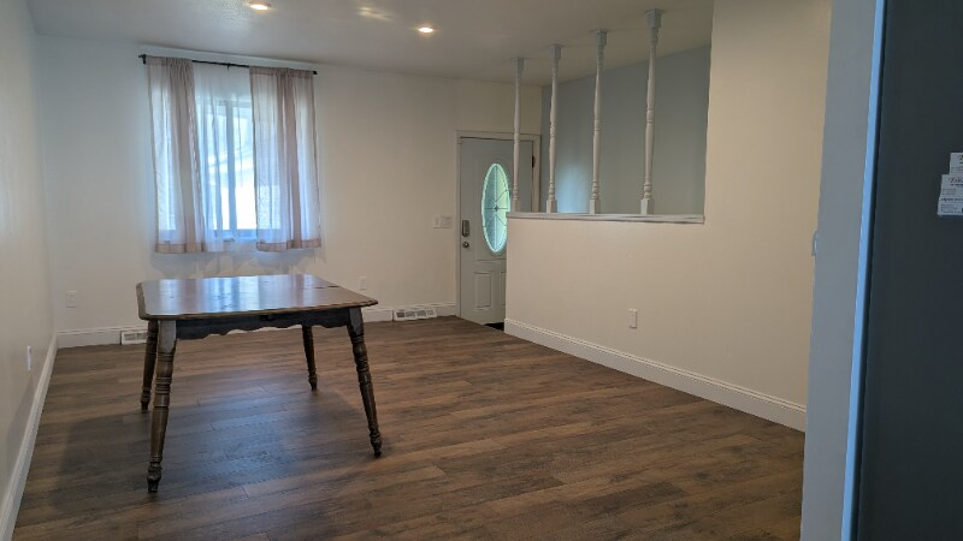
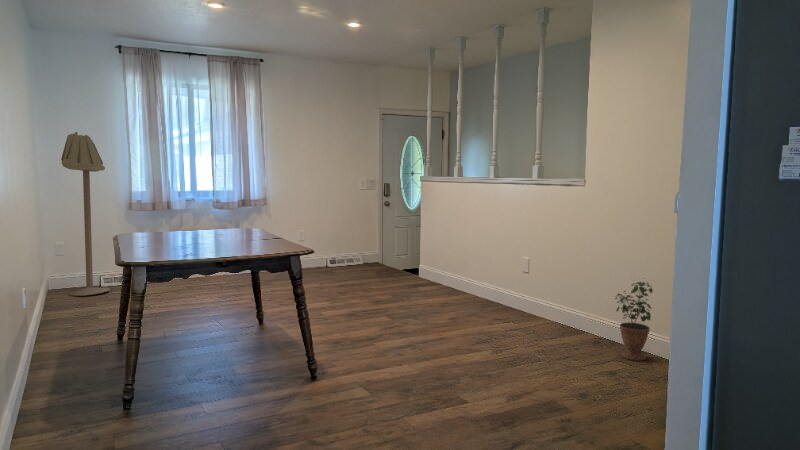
+ floor lamp (86, 212)
+ potted plant (634, 317)
